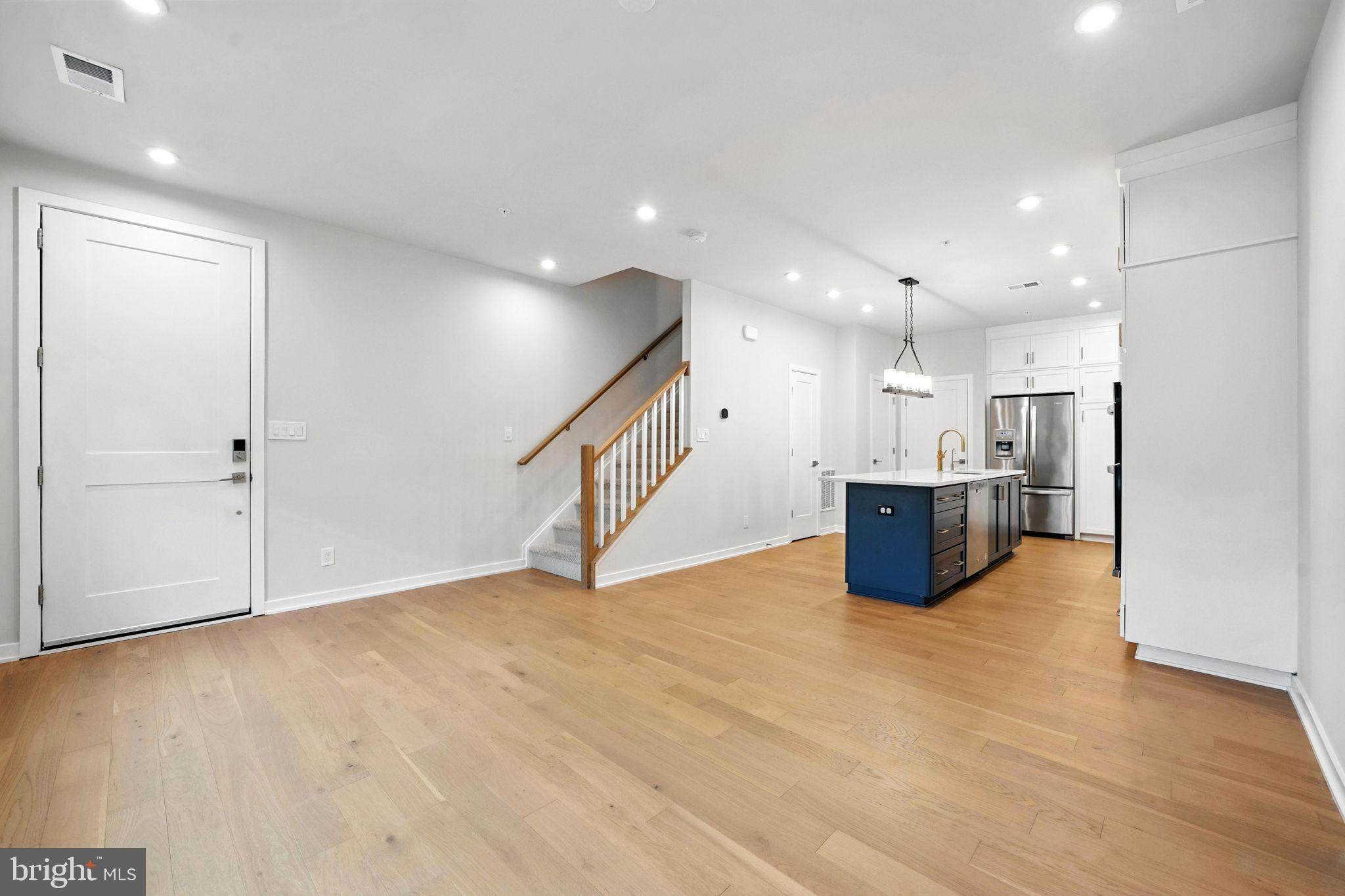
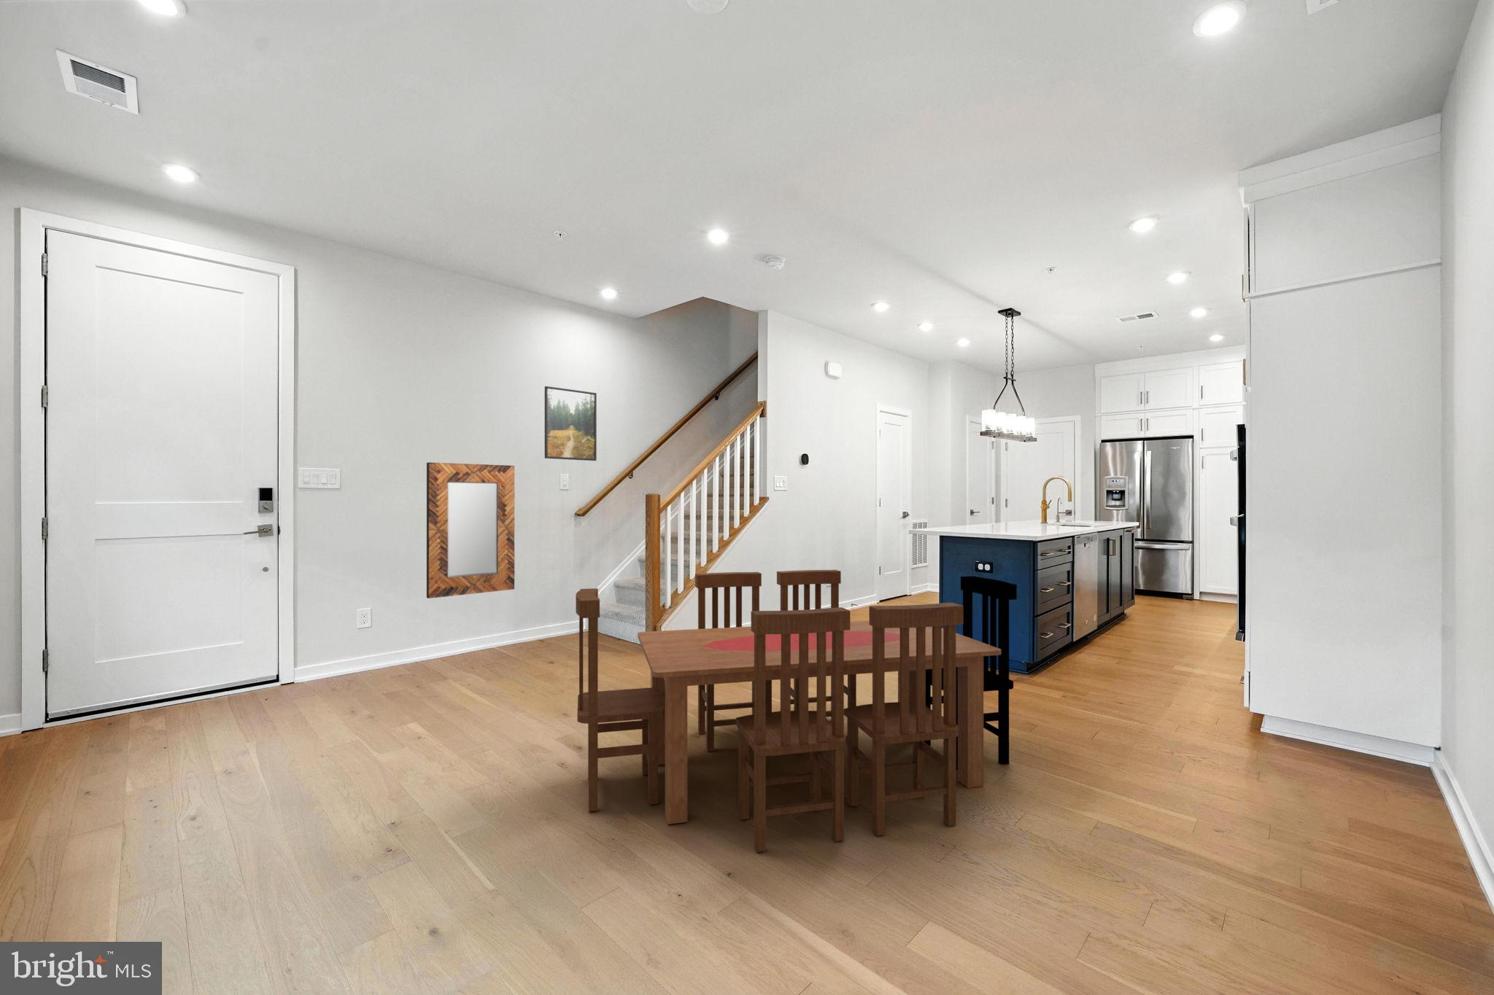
+ home mirror (472, 529)
+ dining table (804, 679)
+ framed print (571, 424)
